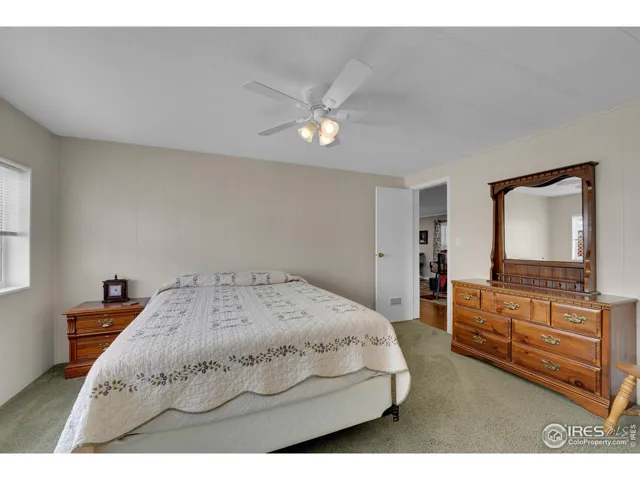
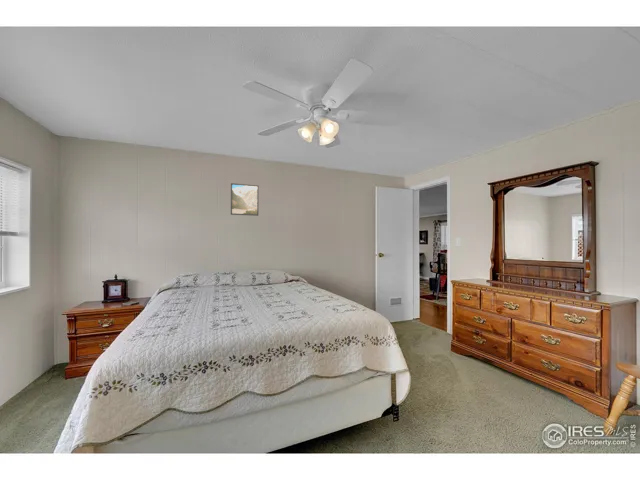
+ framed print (244, 199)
